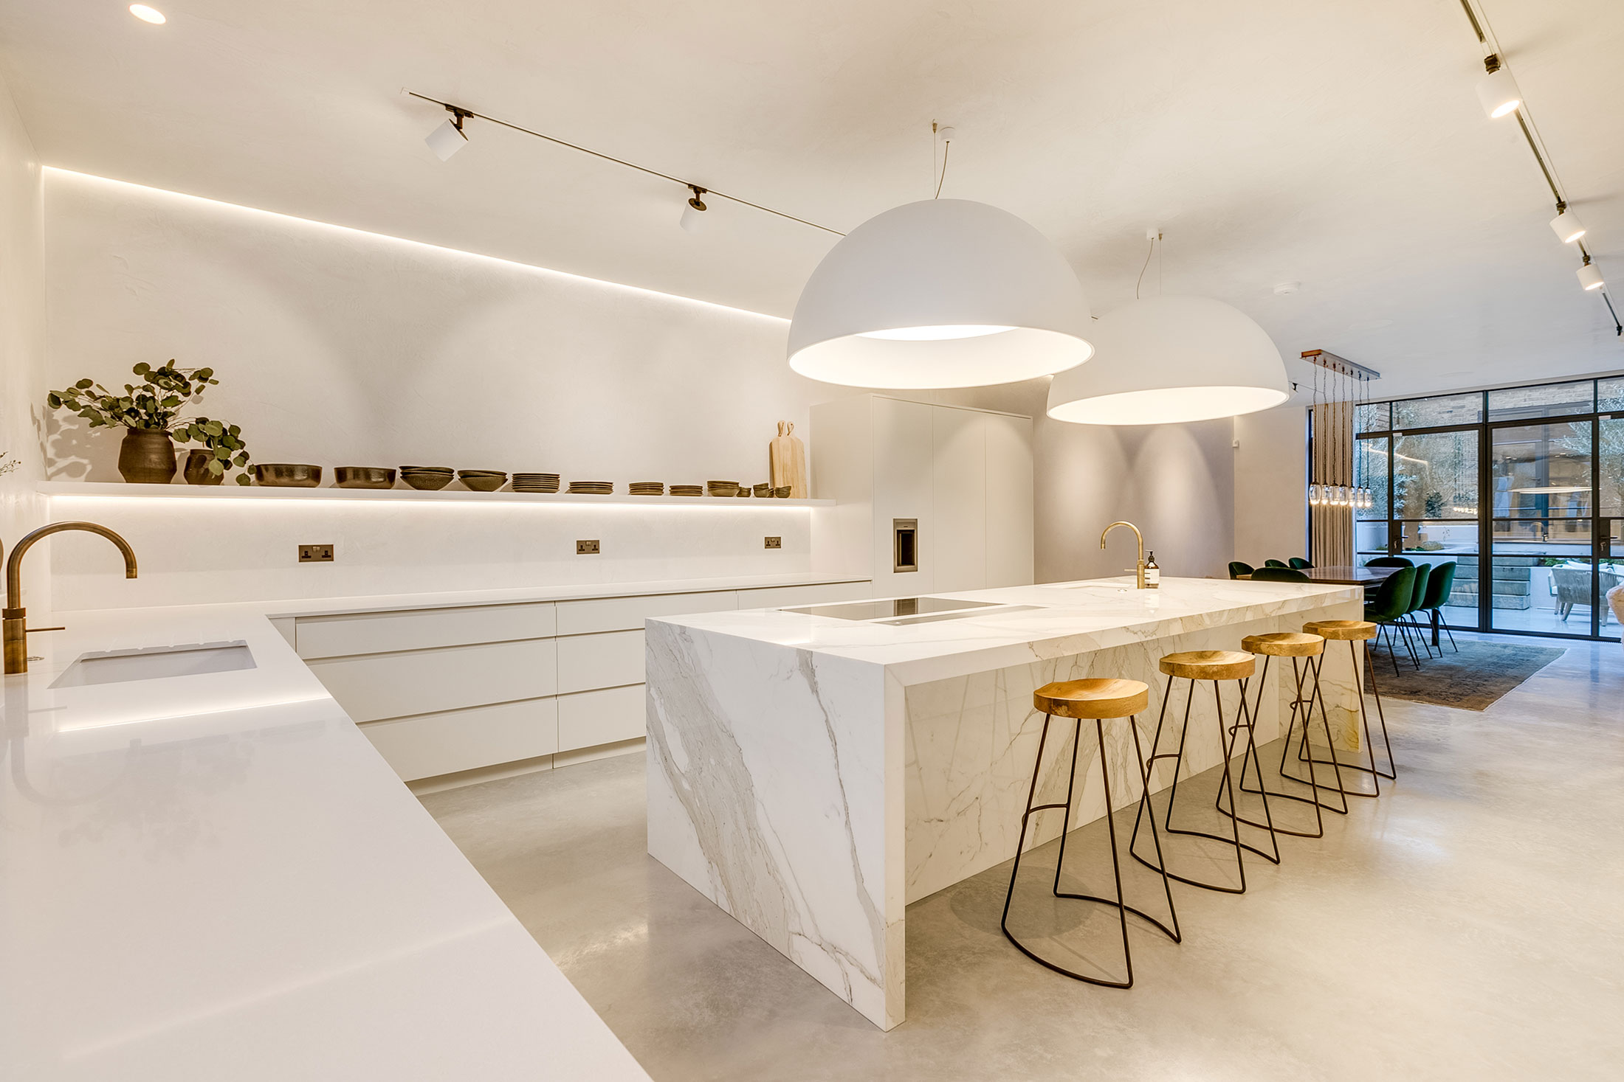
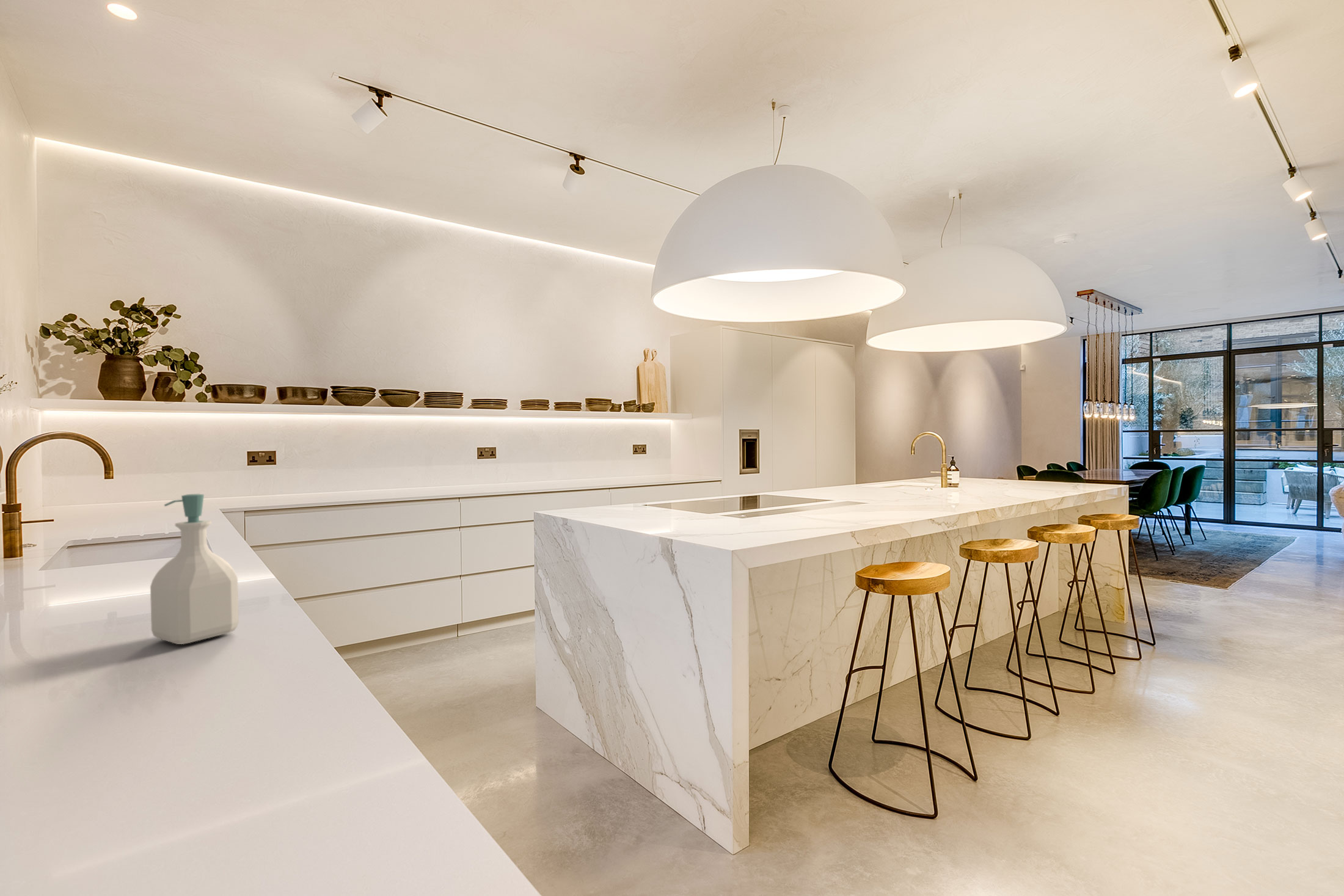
+ soap bottle (194, 565)
